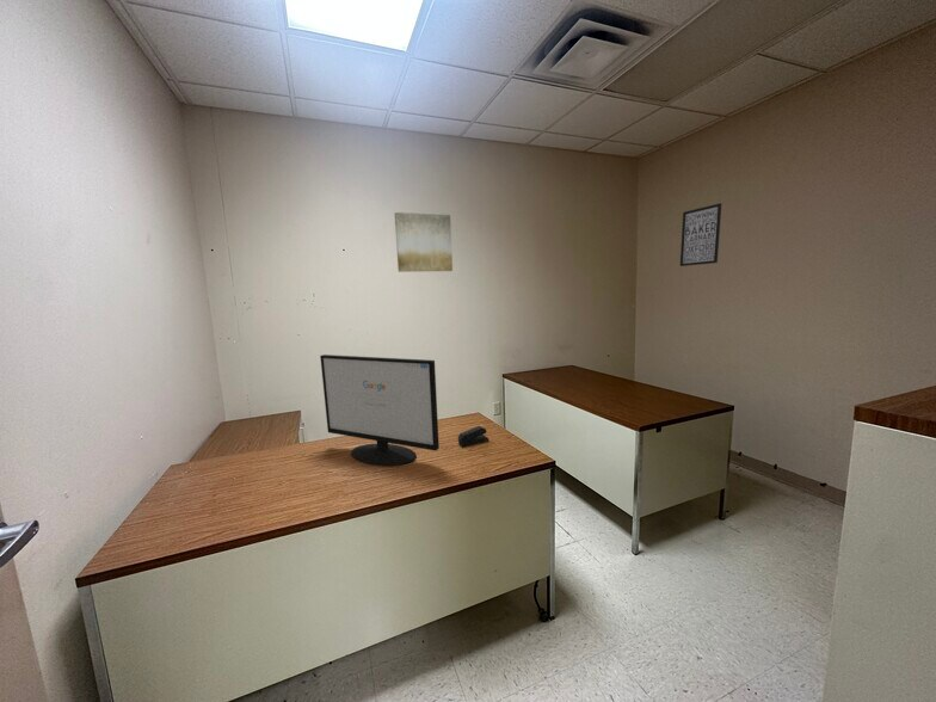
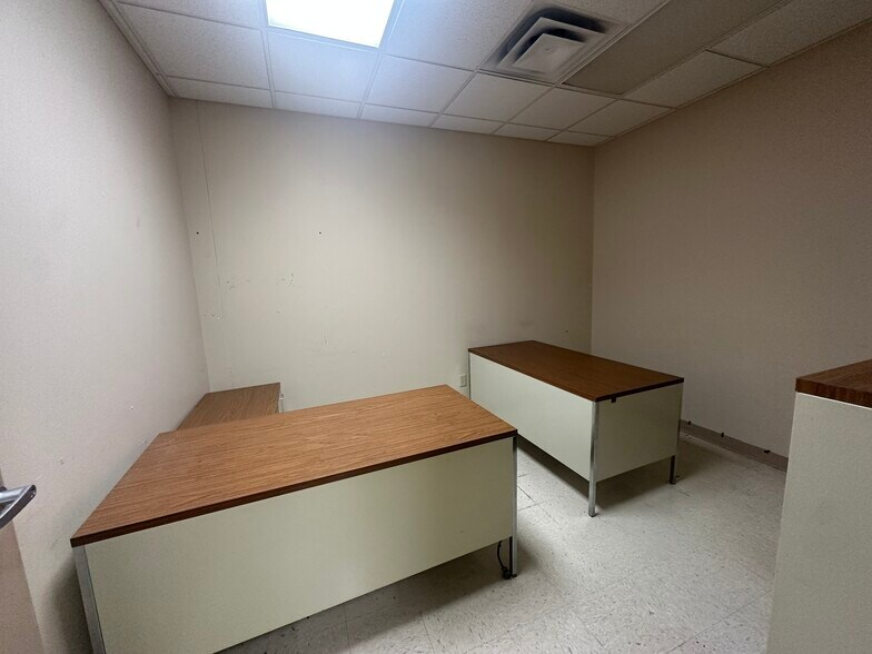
- computer monitor (380, 406)
- wall art (700, 236)
- stapler (473, 435)
- wall art (424, 242)
